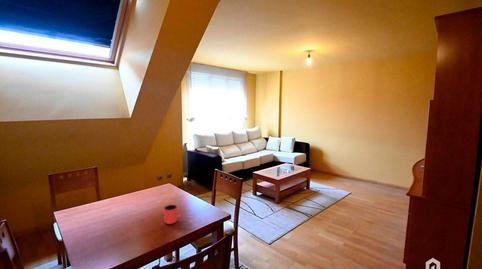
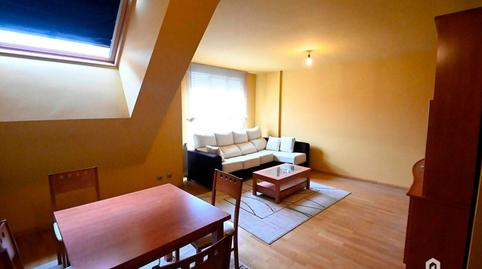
- cup (173, 213)
